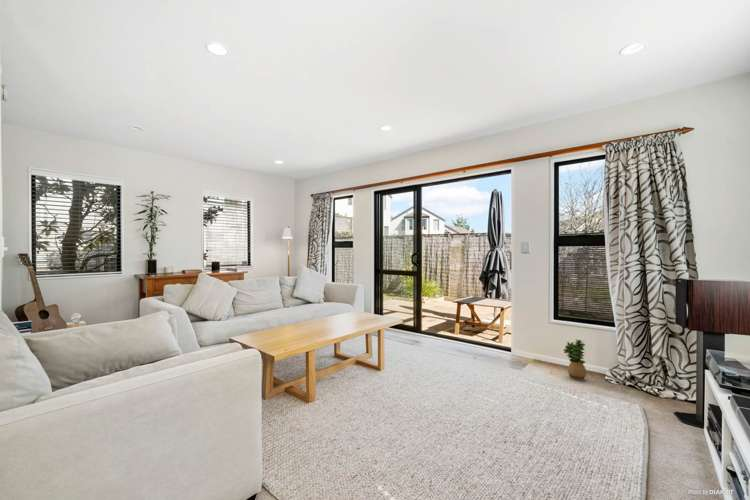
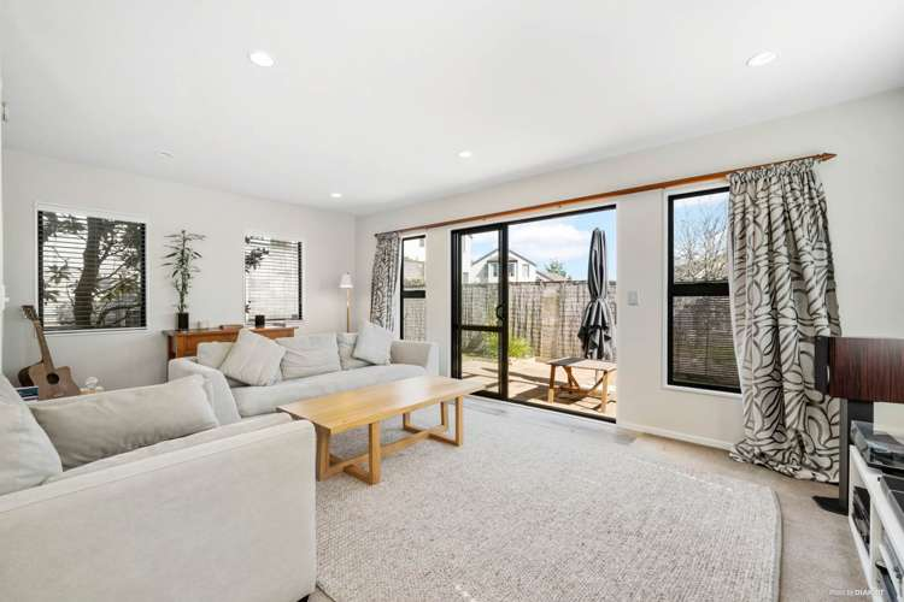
- potted plant (575, 358)
